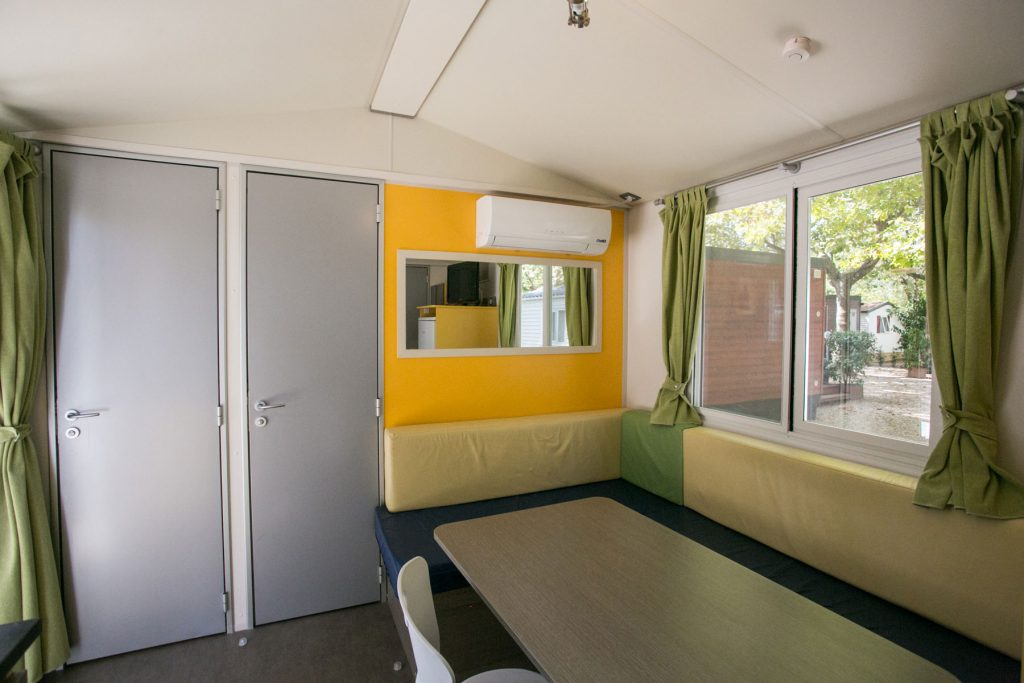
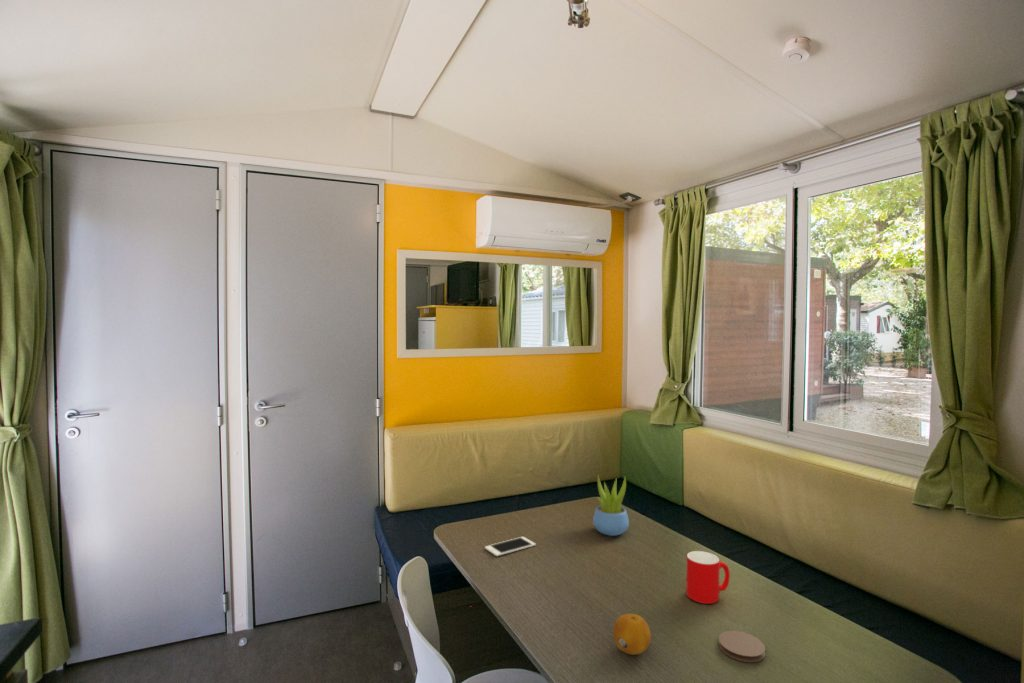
+ coaster (741, 645)
+ cell phone (510, 546)
+ cup (708, 576)
+ succulent plant (611, 504)
+ fruit (631, 633)
